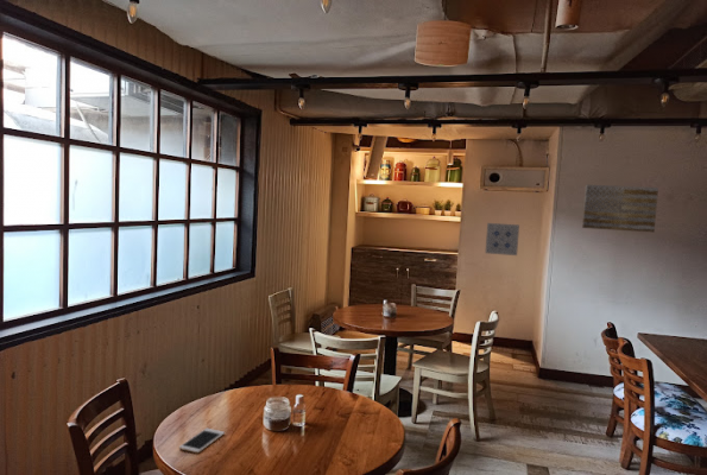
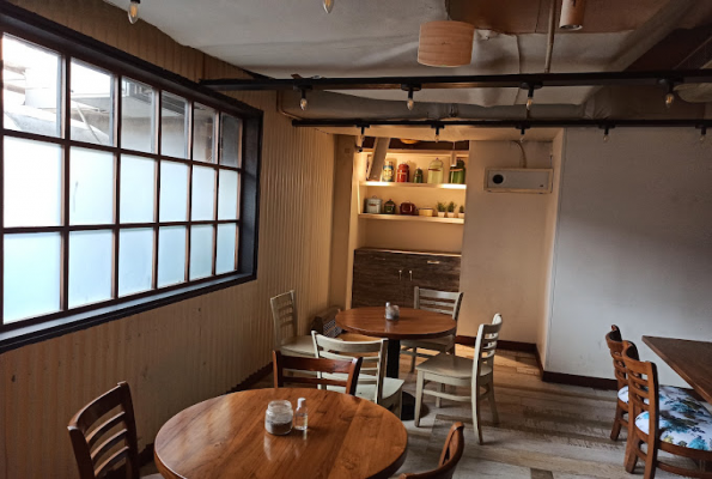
- wall art (501, 239)
- cell phone (202, 439)
- wall art (619, 208)
